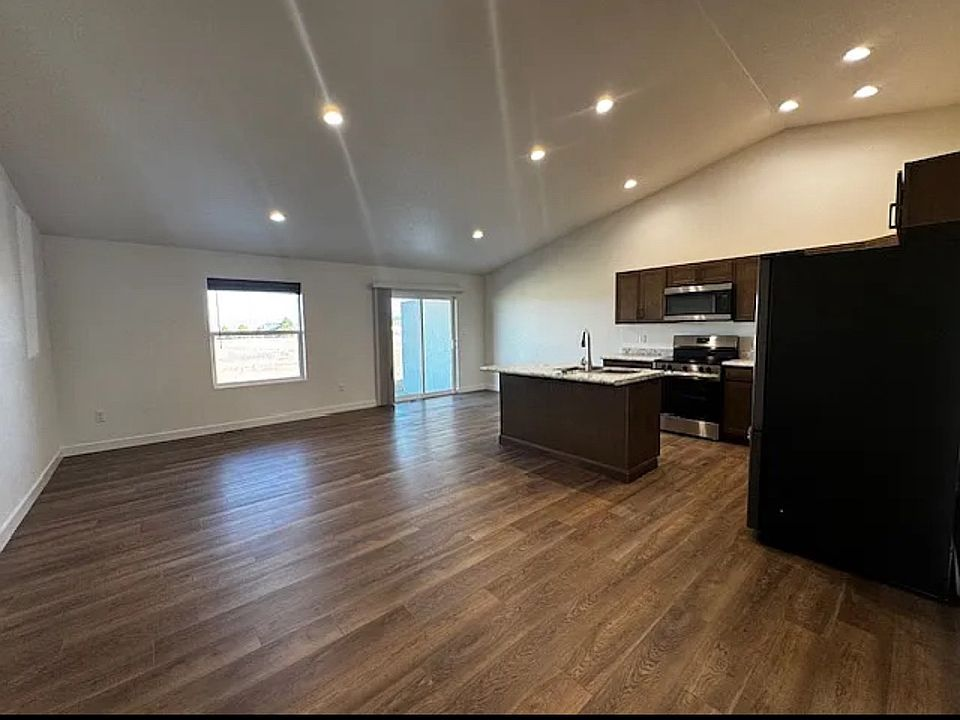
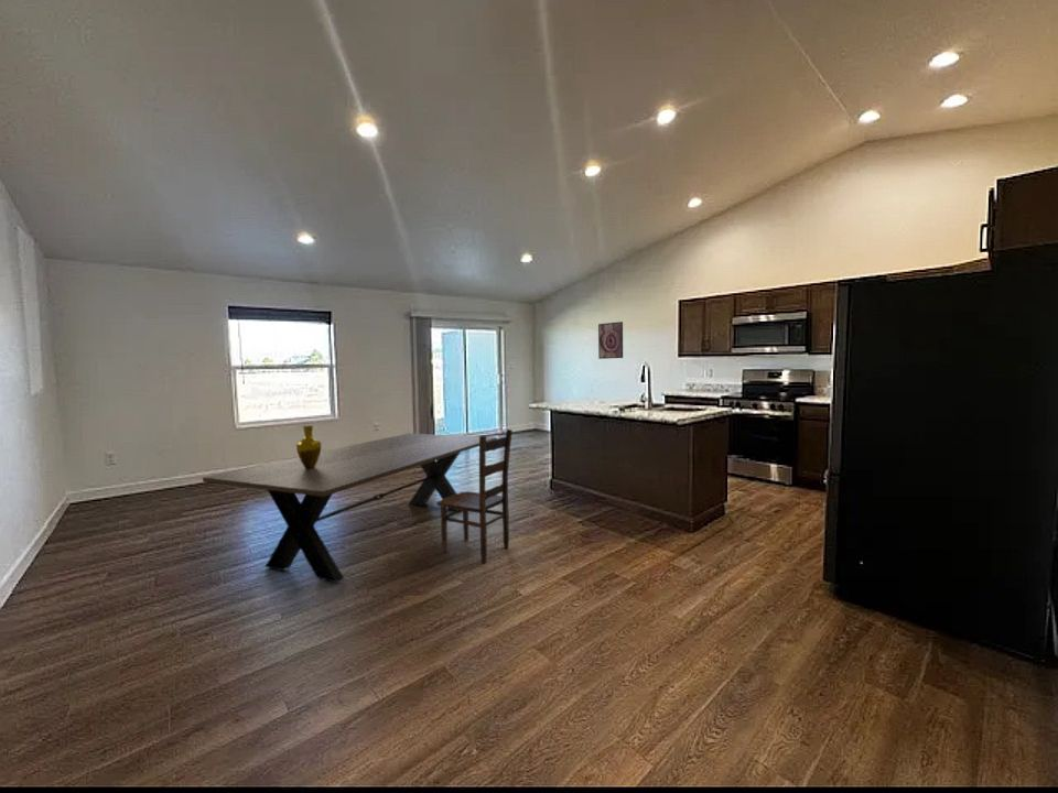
+ dining table (380, 493)
+ chair (474, 492)
+ vase (309, 446)
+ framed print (609, 340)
